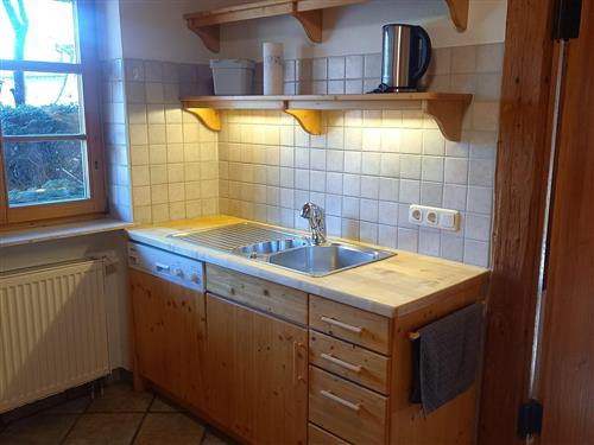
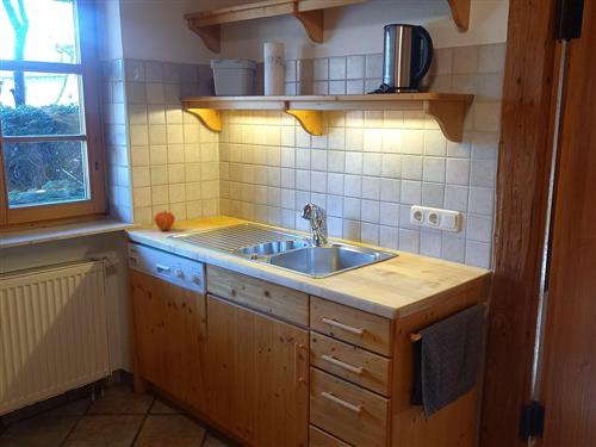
+ fruit (164, 219)
